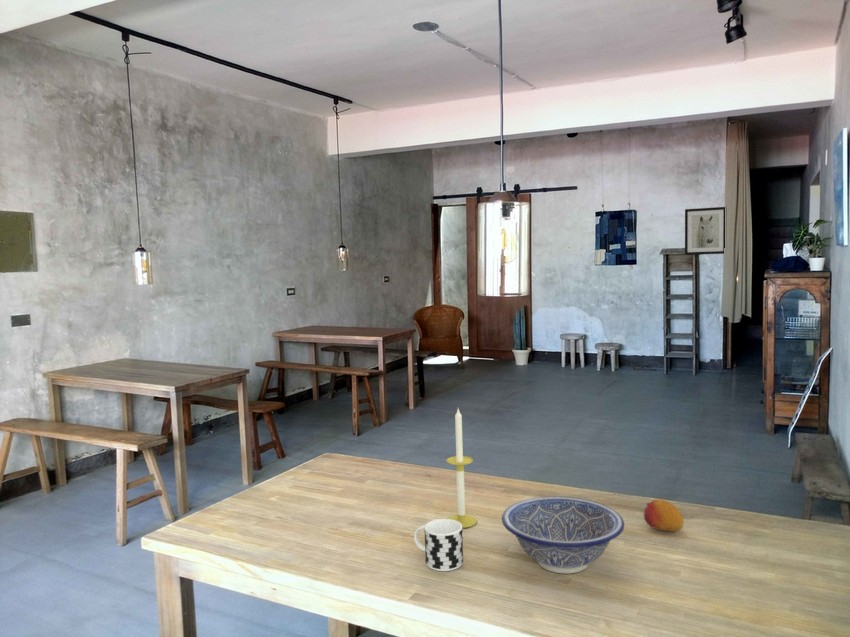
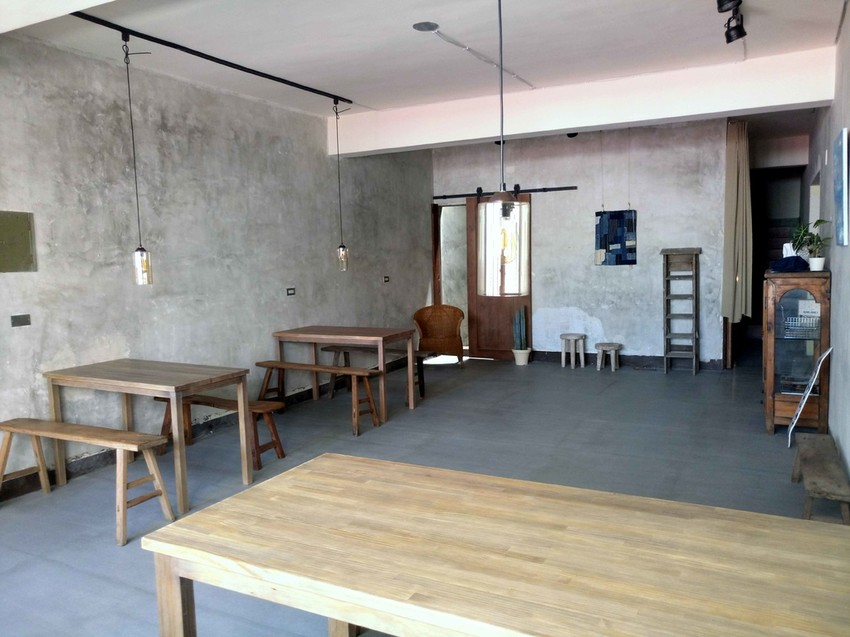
- decorative bowl (562, 539)
- candle (459, 464)
- wall art (705, 231)
- cup (437, 543)
- fruit (663, 515)
